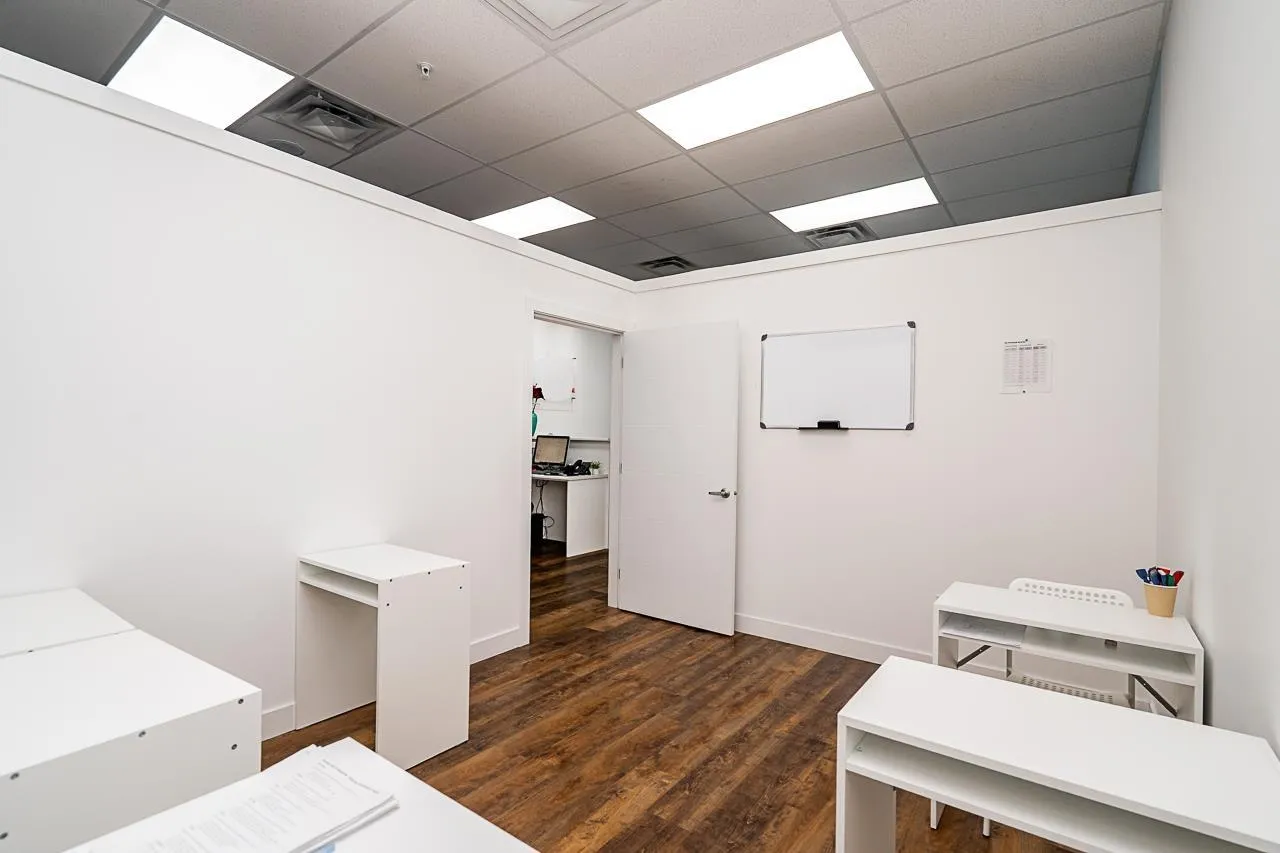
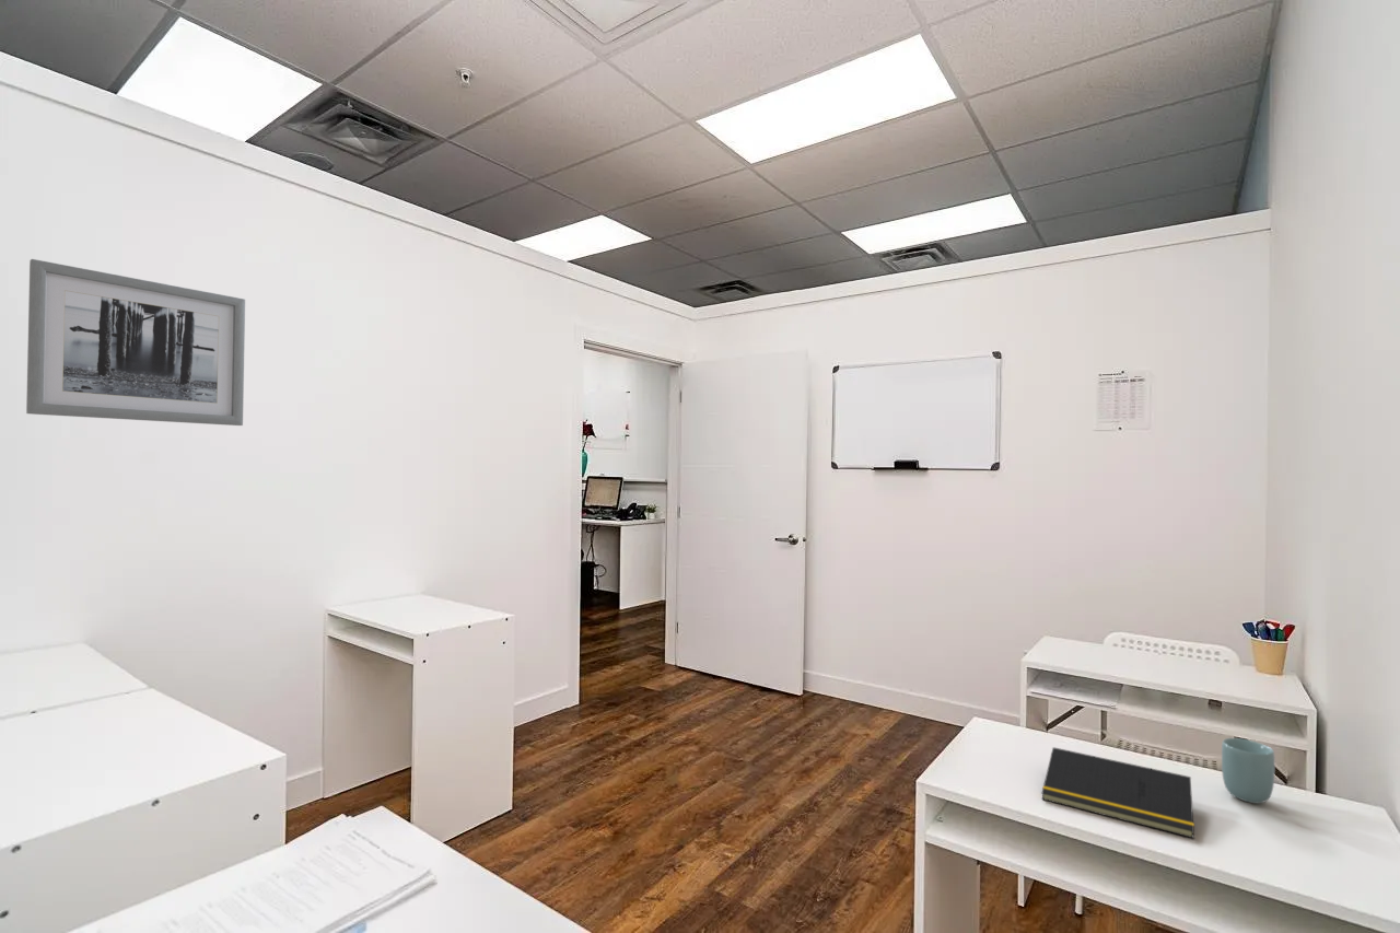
+ notepad (1116, 788)
+ cup (1247, 771)
+ wall art (147, 350)
